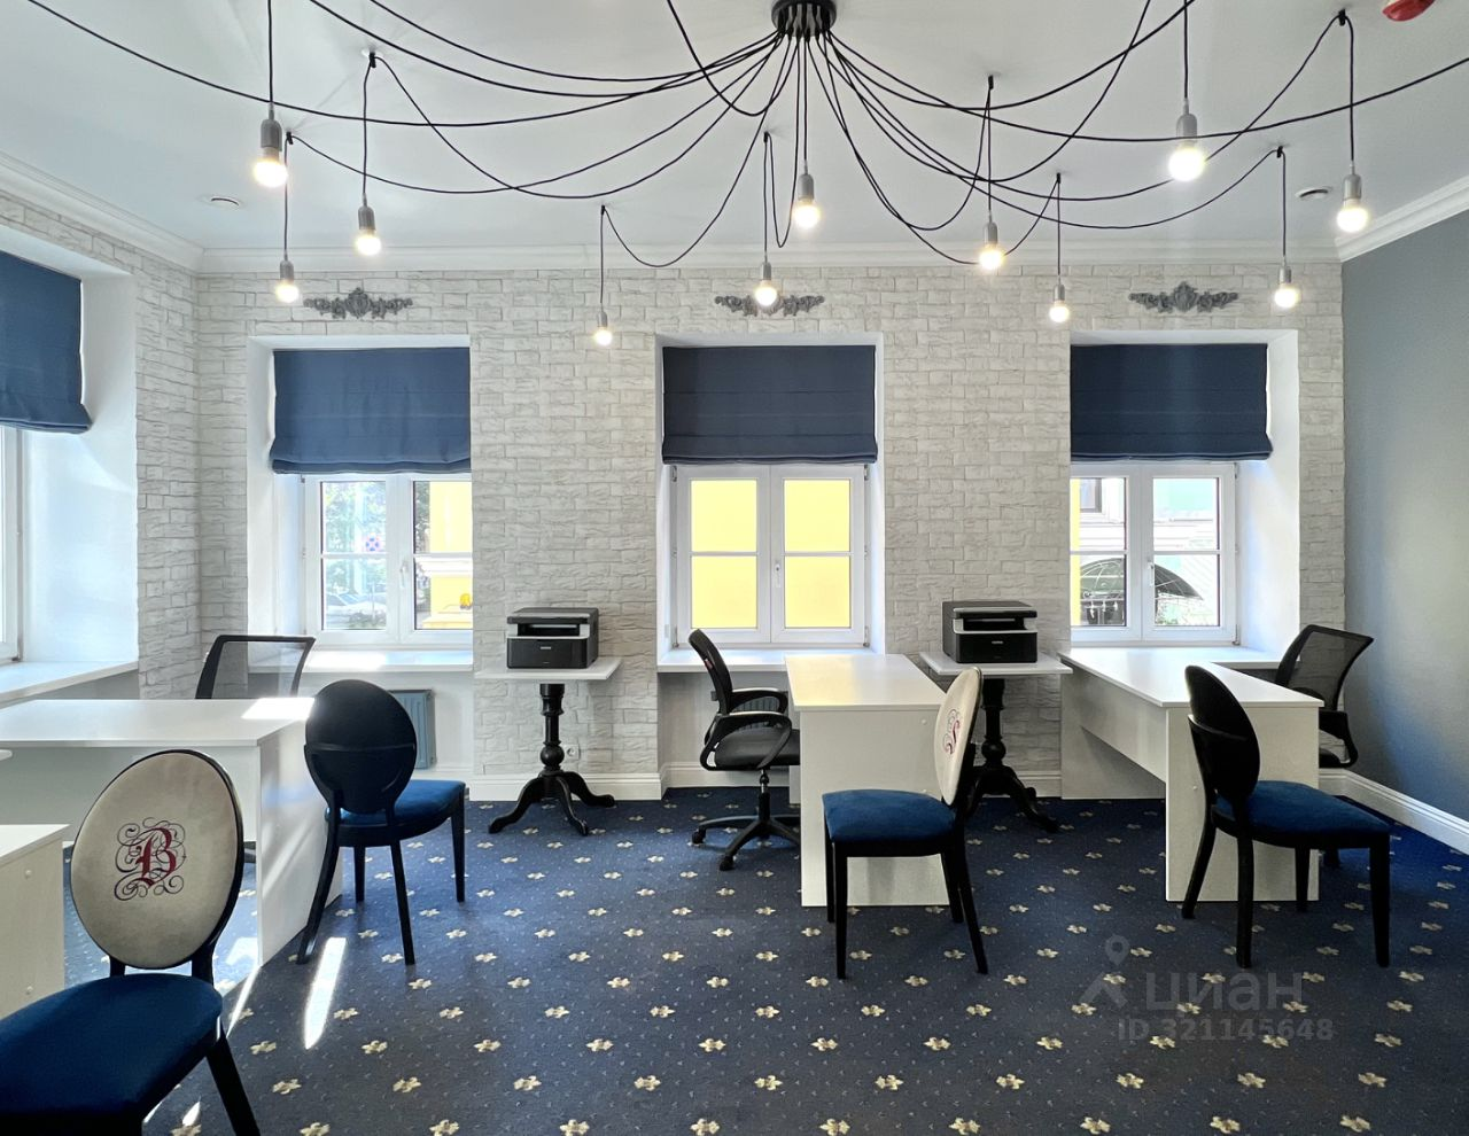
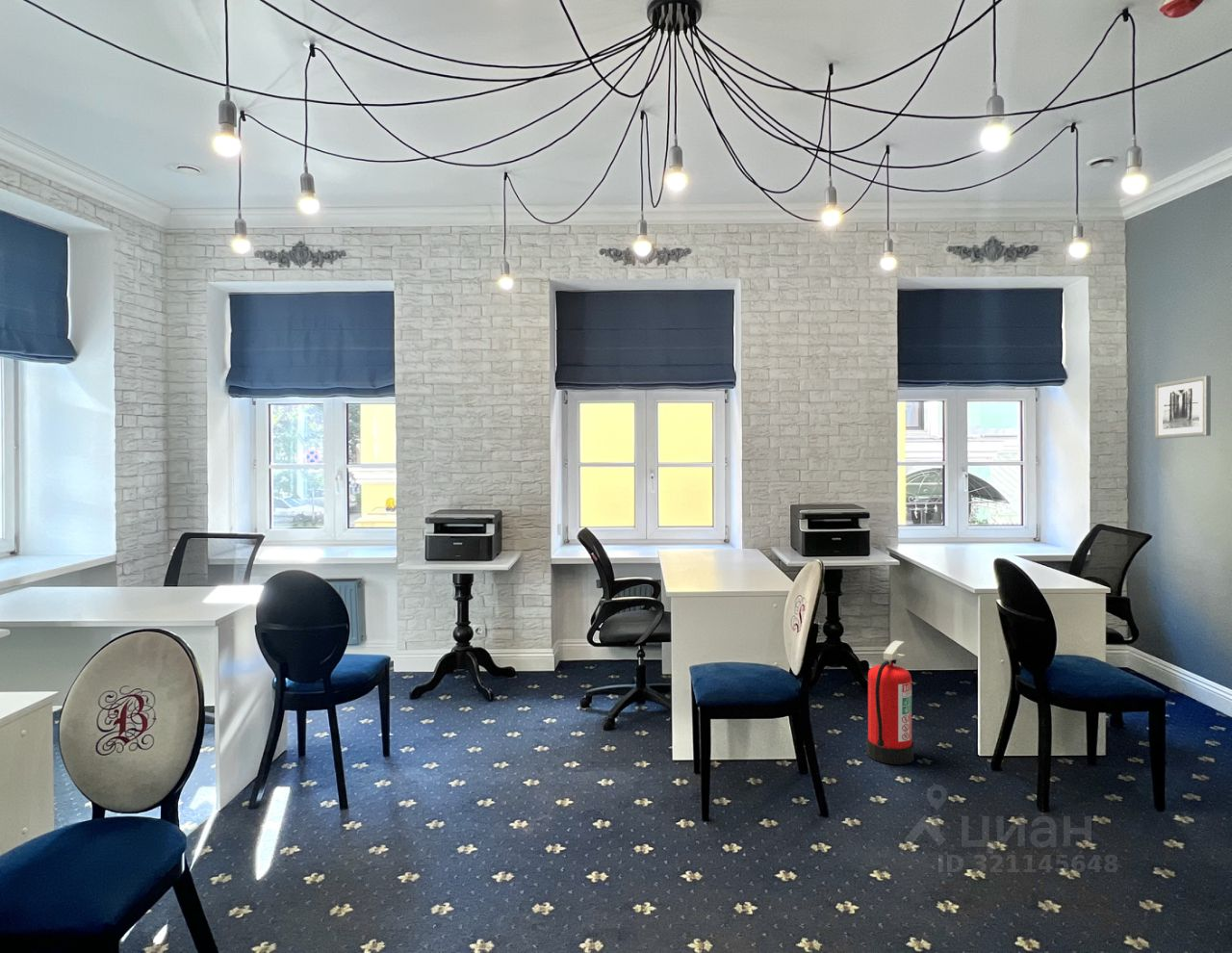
+ wall art (1181, 408)
+ fire extinguisher (889, 701)
